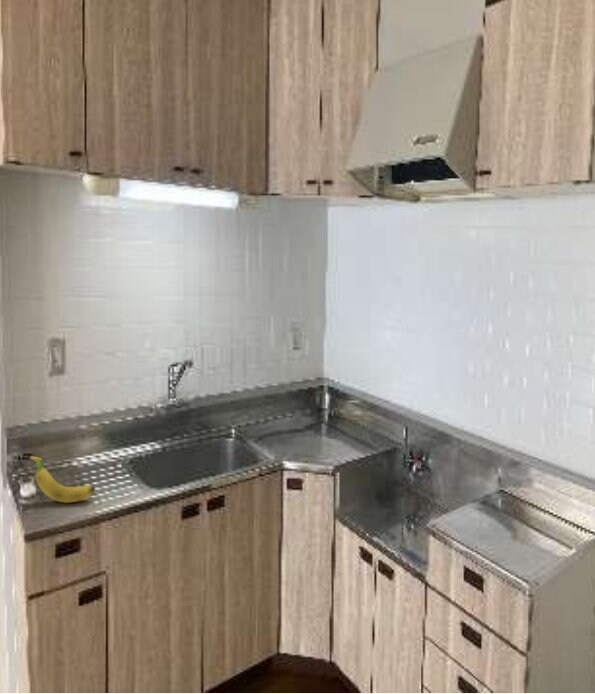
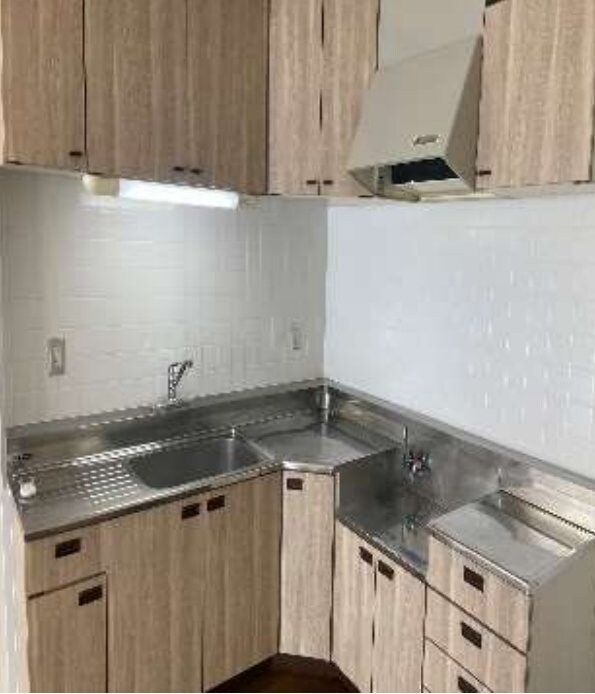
- banana (58, 483)
